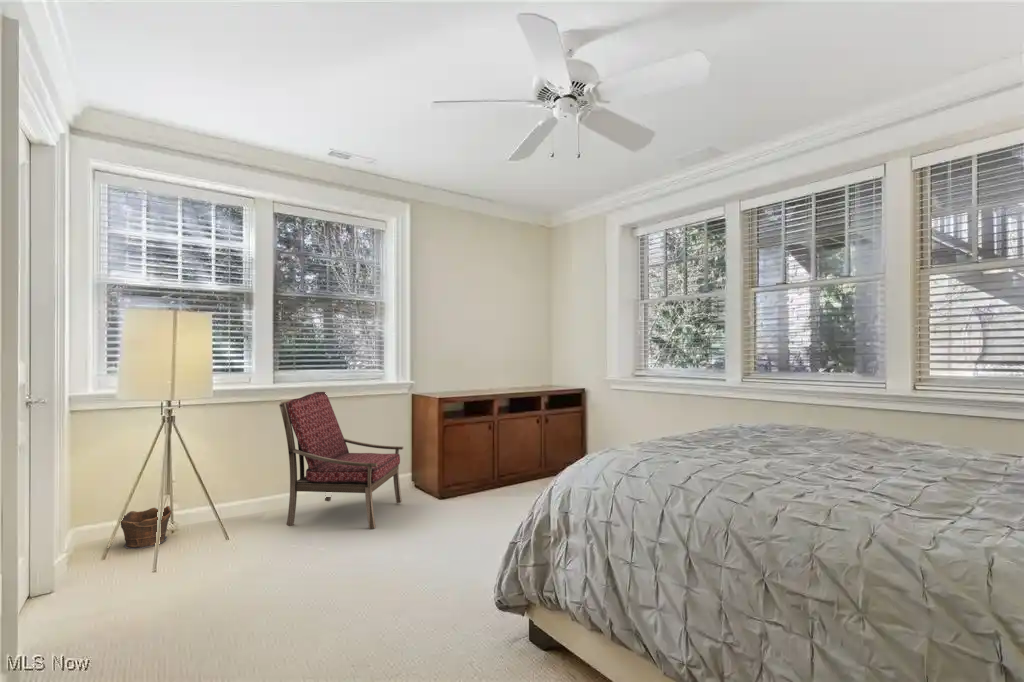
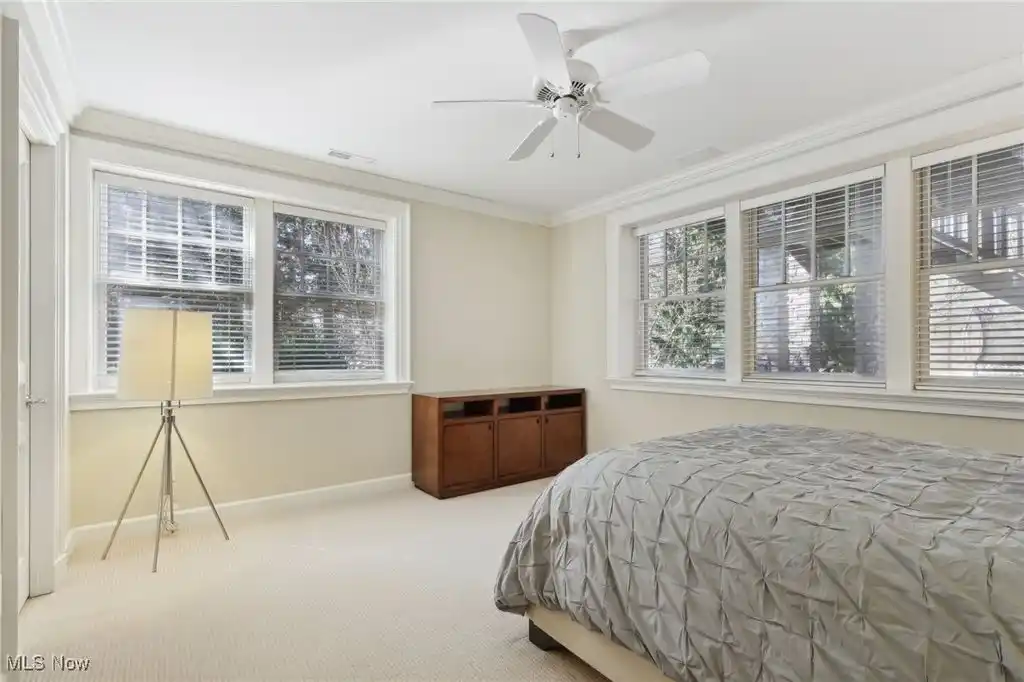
- armchair (345, 453)
- clay pot (146, 521)
